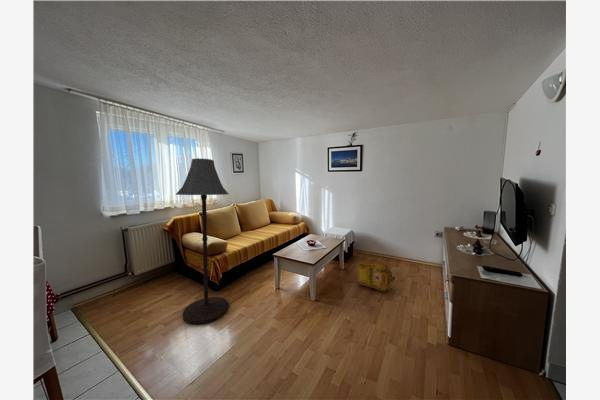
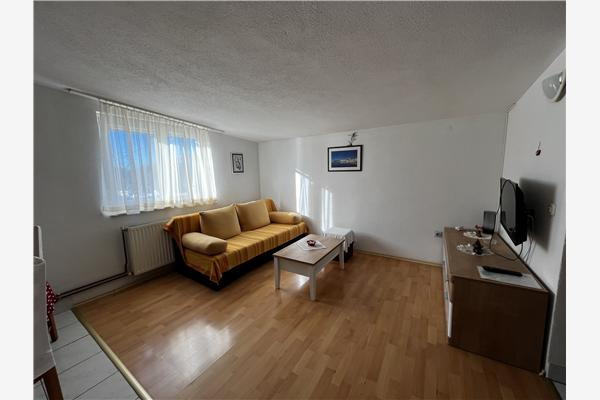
- backpack (375, 274)
- floor lamp (204, 236)
